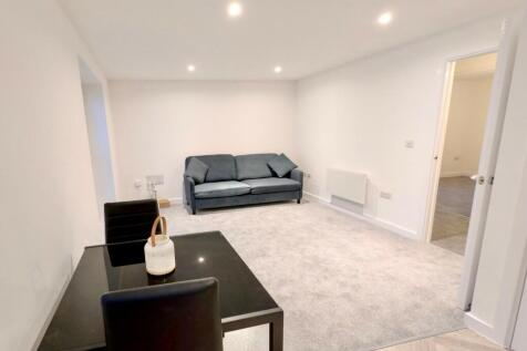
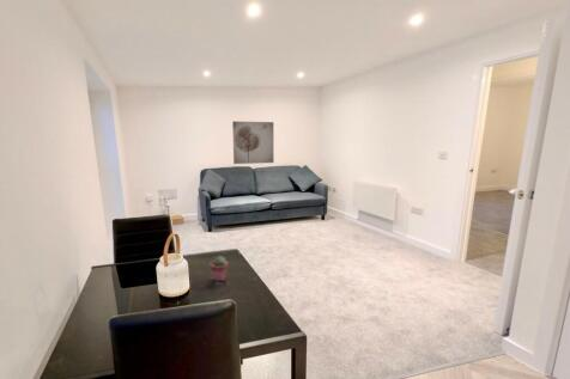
+ potted succulent (219, 267)
+ wall art (253, 142)
